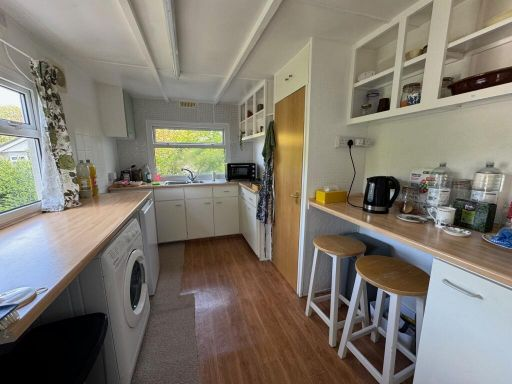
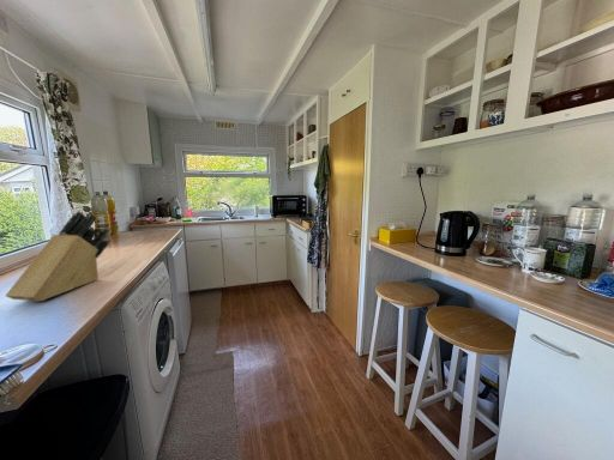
+ knife block (65, 250)
